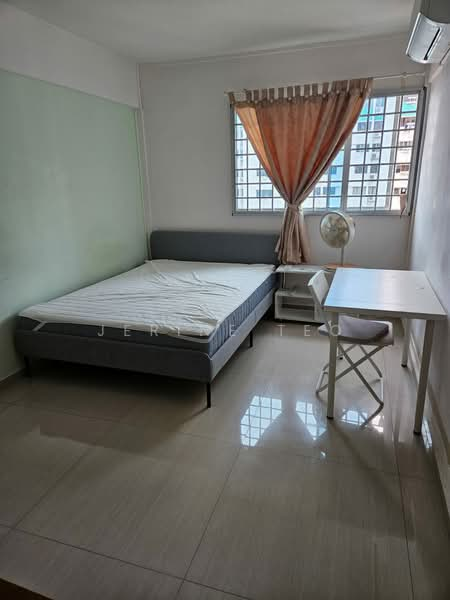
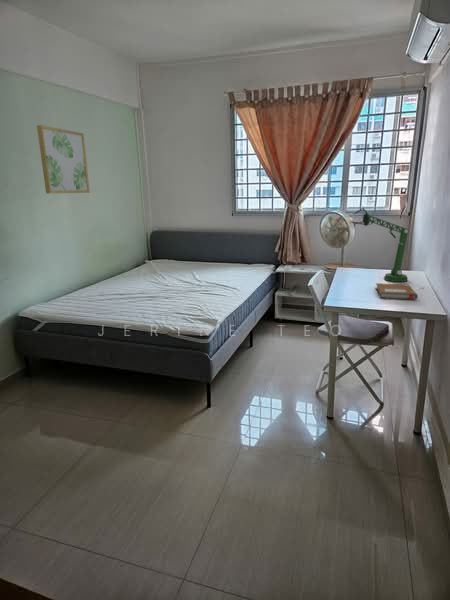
+ desk lamp (391, 234)
+ wall art (65, 162)
+ notebook (395, 291)
